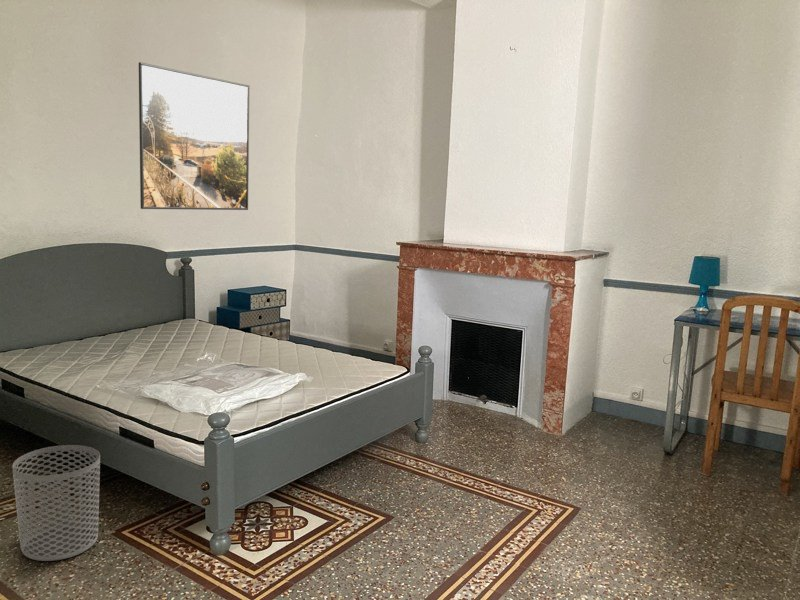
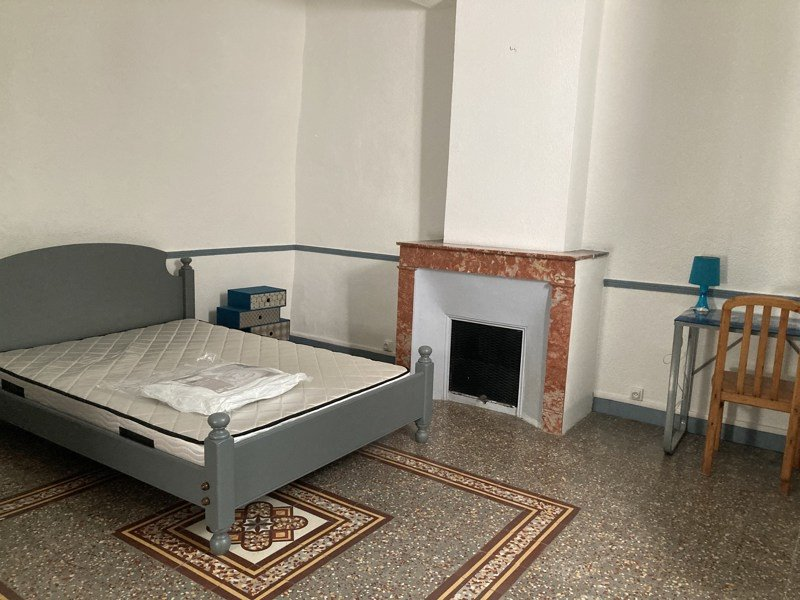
- waste bin (58, 502)
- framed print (198, 143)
